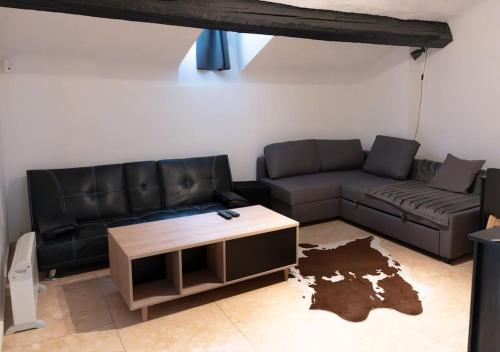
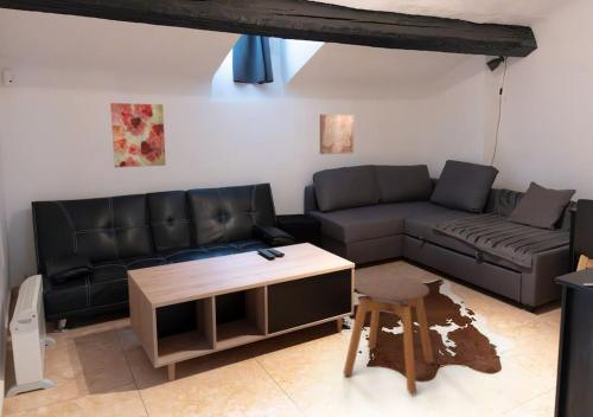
+ wall art (337, 134)
+ stool (402, 326)
+ wall art (139, 135)
